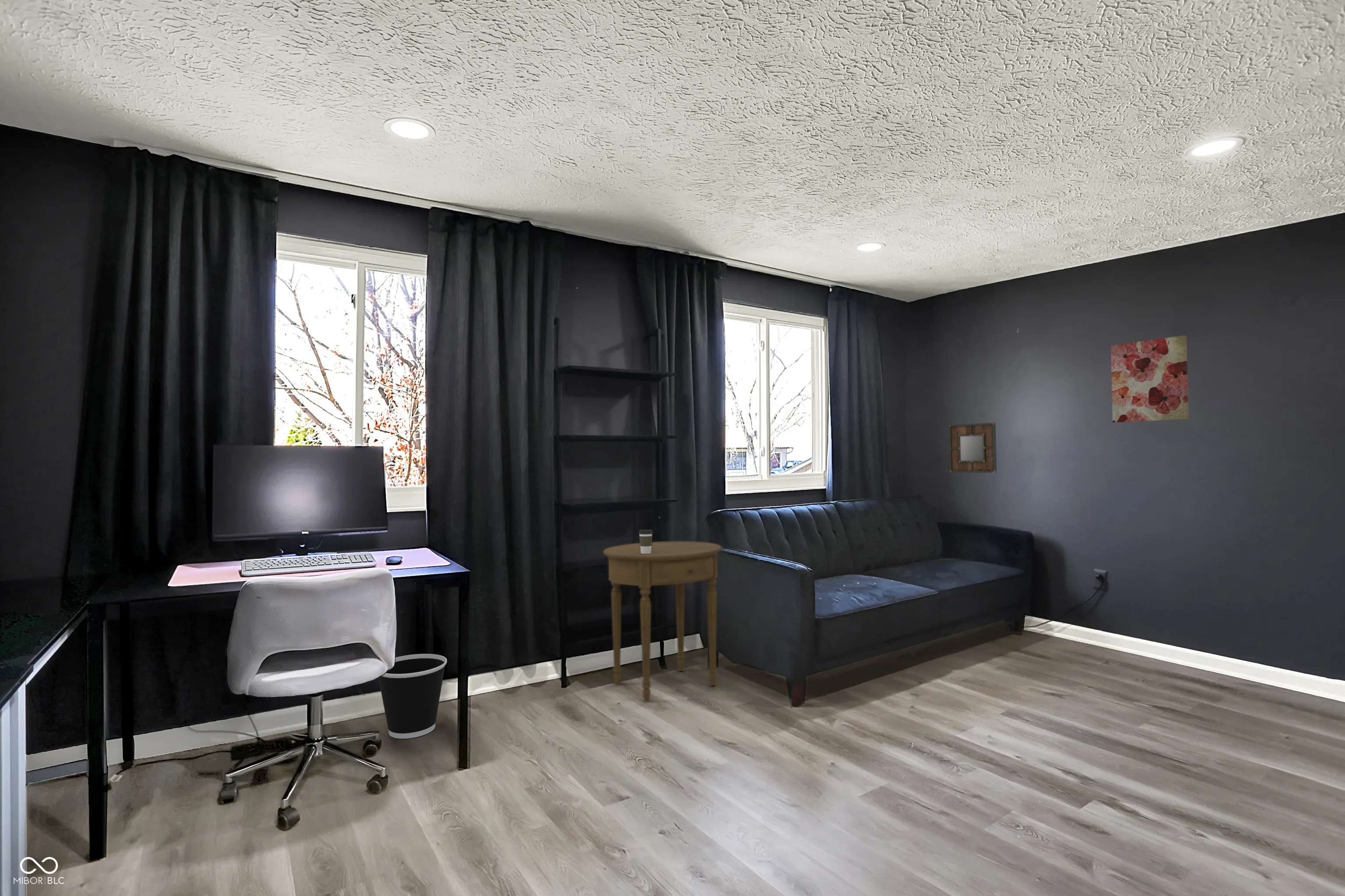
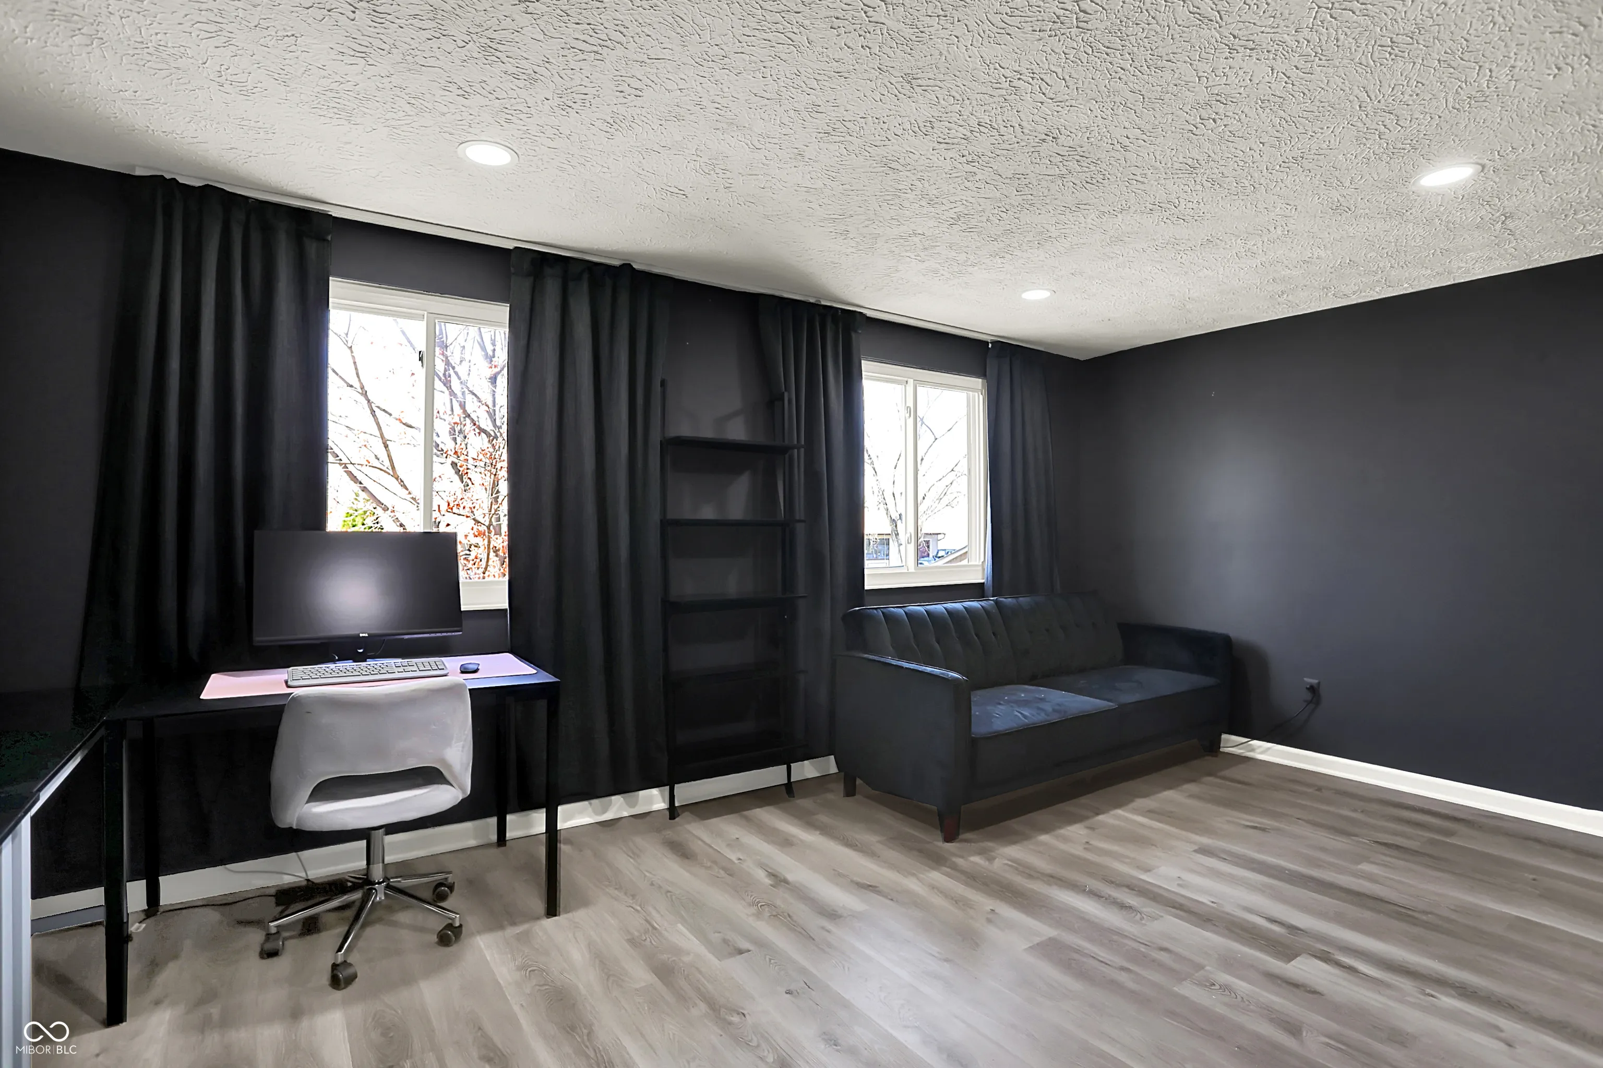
- wall art (1148, 380)
- wastebasket (412, 696)
- home mirror (972, 448)
- side table (676, 615)
- coffee cup (646, 541)
